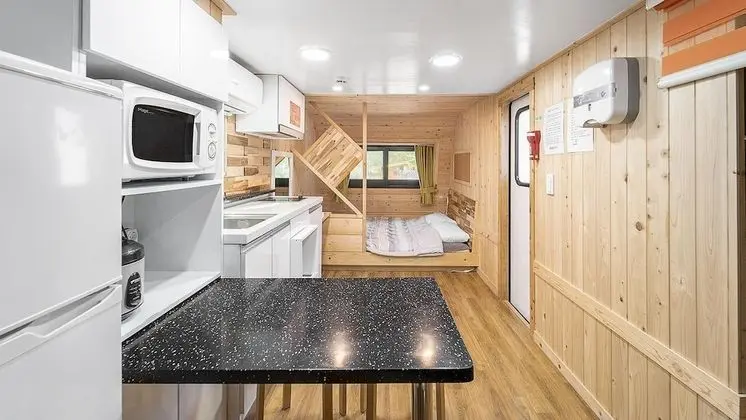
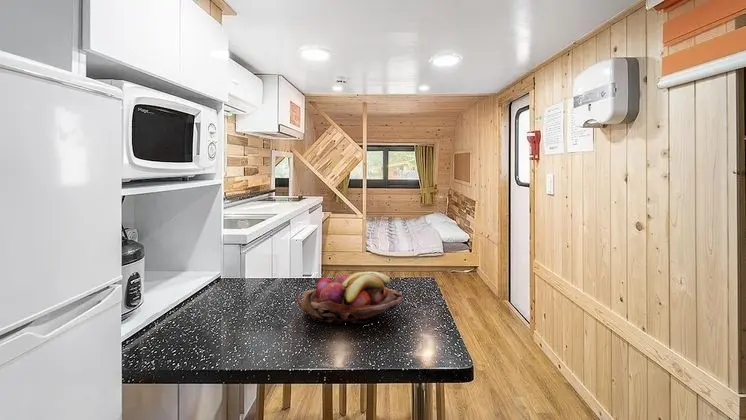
+ fruit basket (350, 294)
